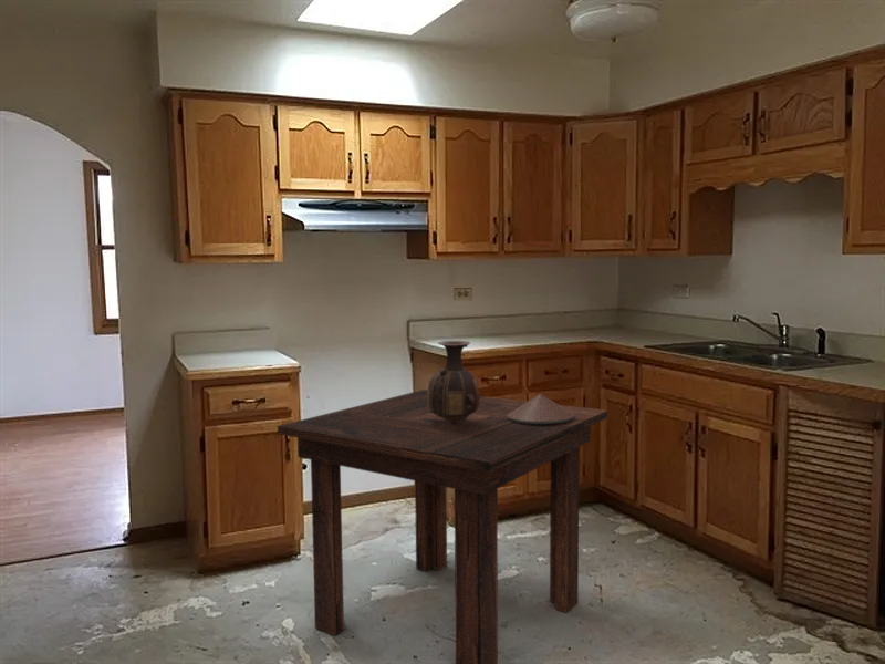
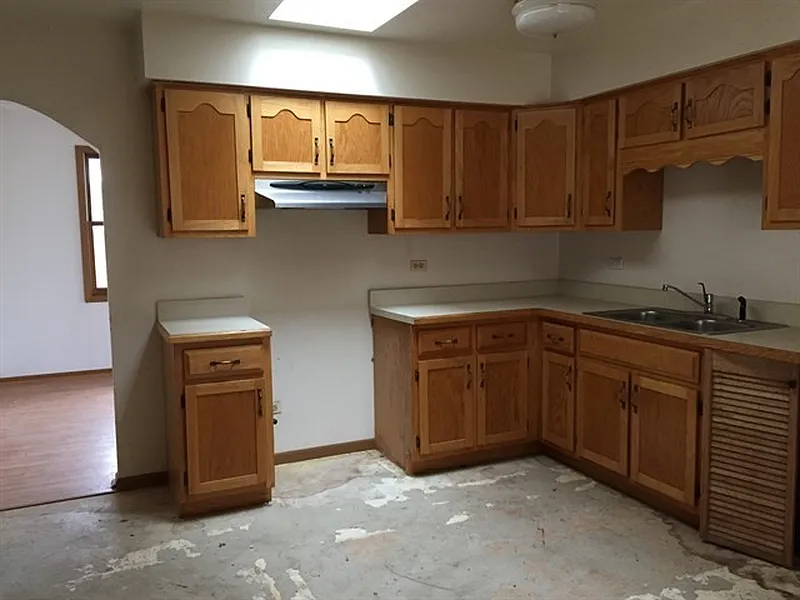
- vase (452, 382)
- dining table (446, 517)
- decorative bowl (540, 405)
